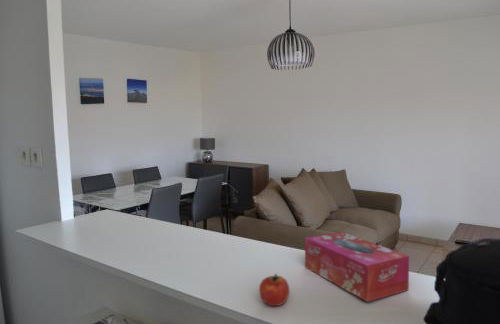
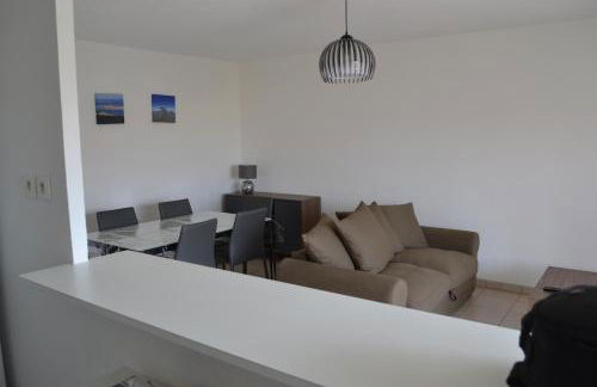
- fruit (274, 288)
- tissue box (352, 261)
